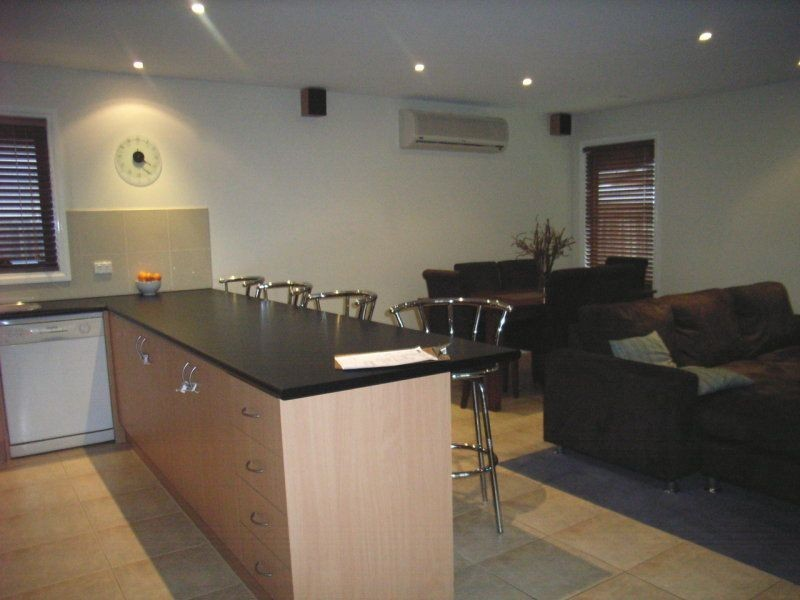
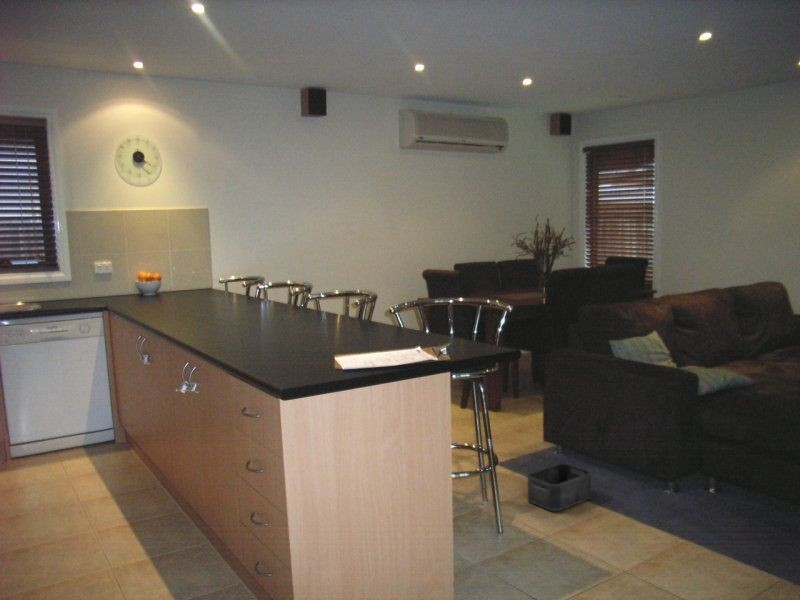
+ storage bin (559, 486)
